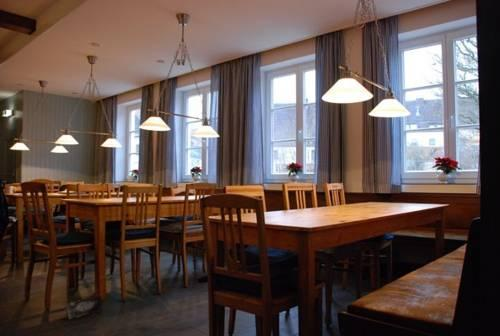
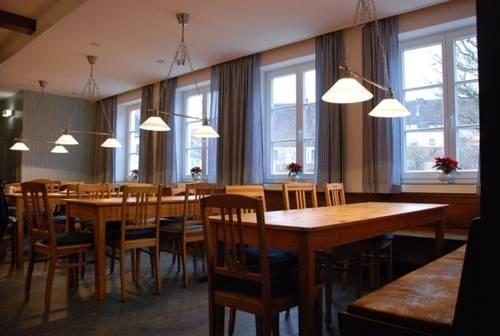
- bag (83, 306)
